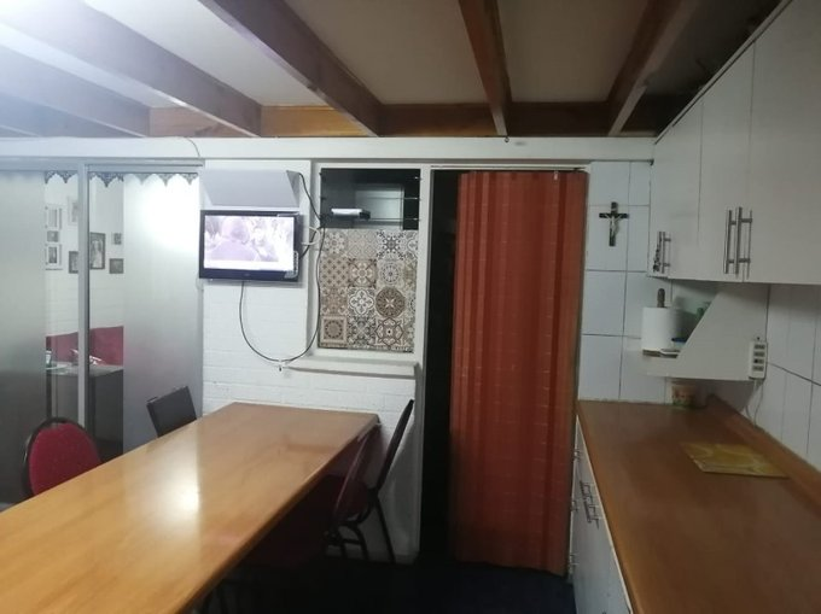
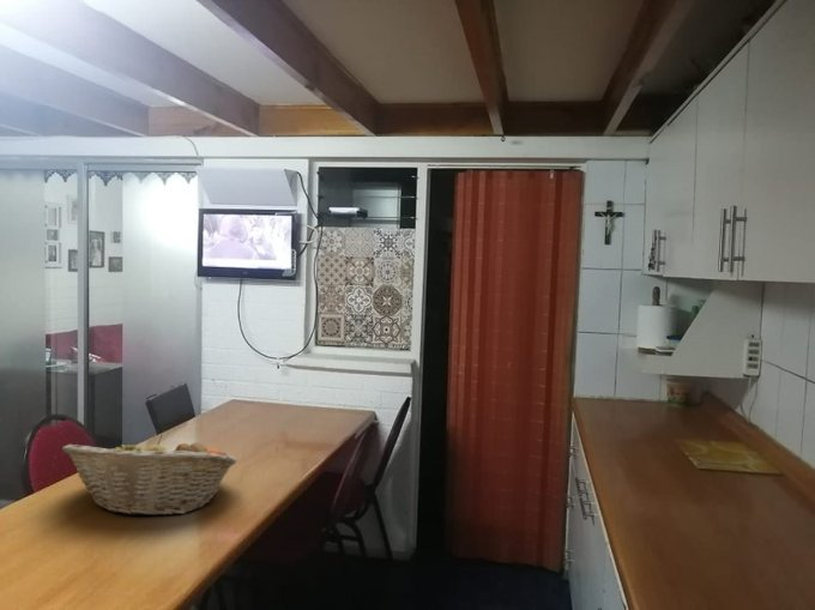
+ fruit basket (152, 466)
